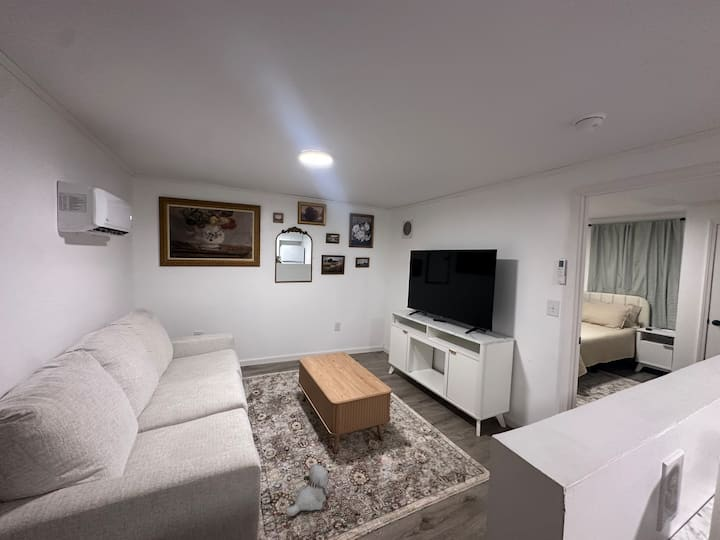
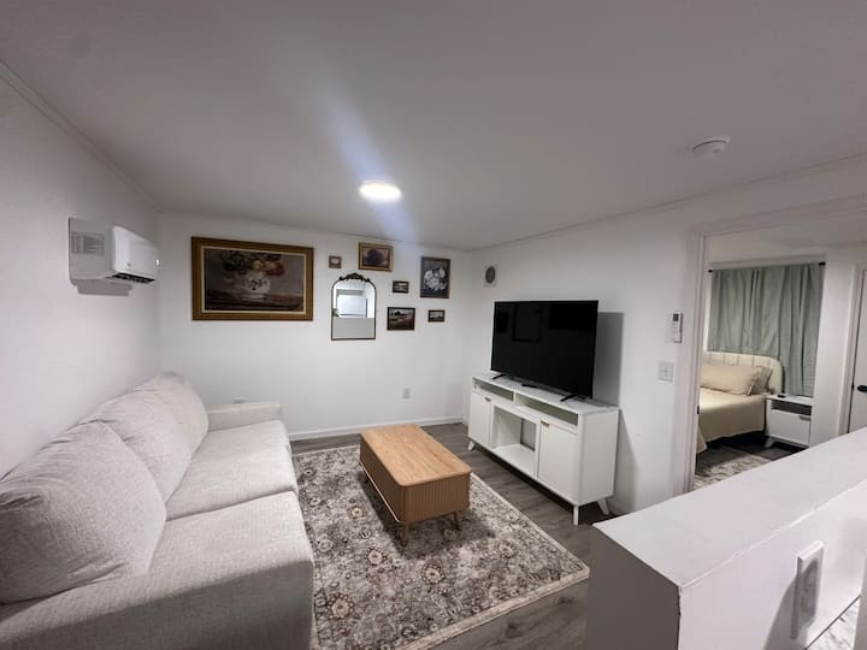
- plush toy (306, 486)
